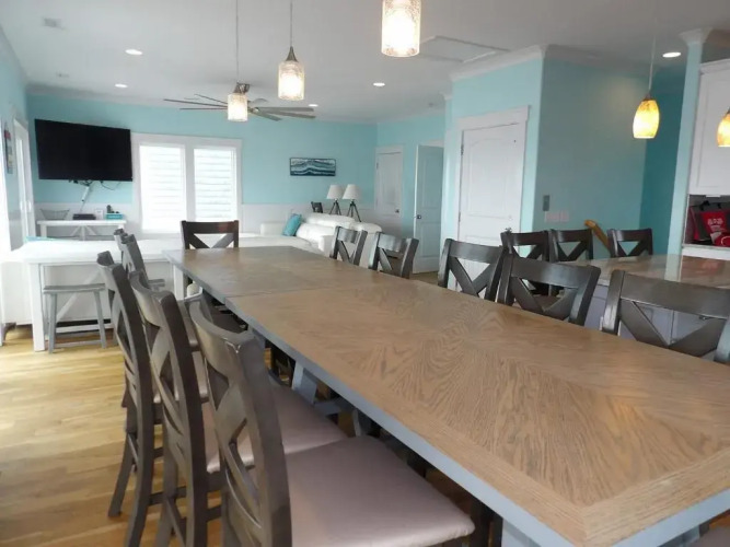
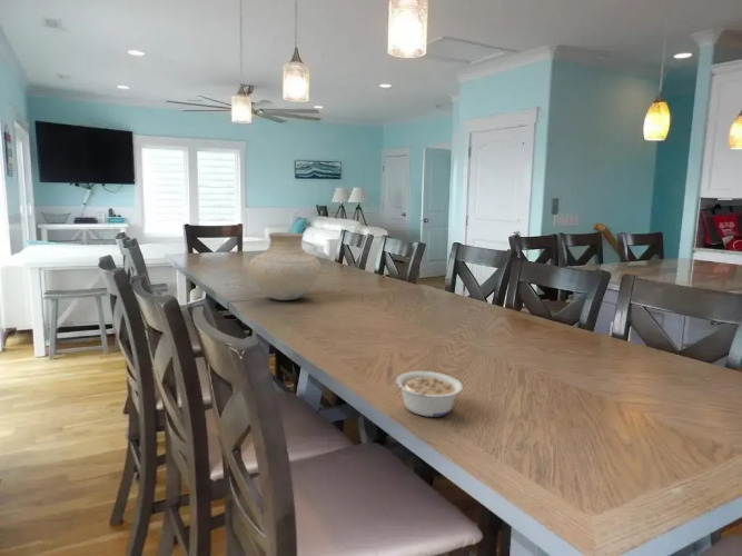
+ legume (429, 393)
+ vase (285, 266)
